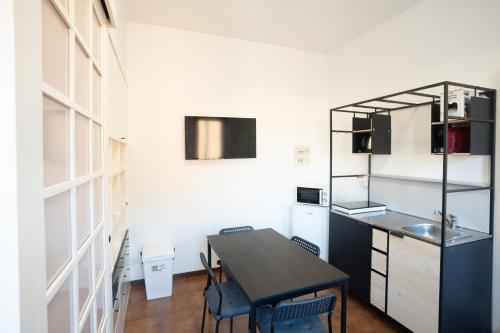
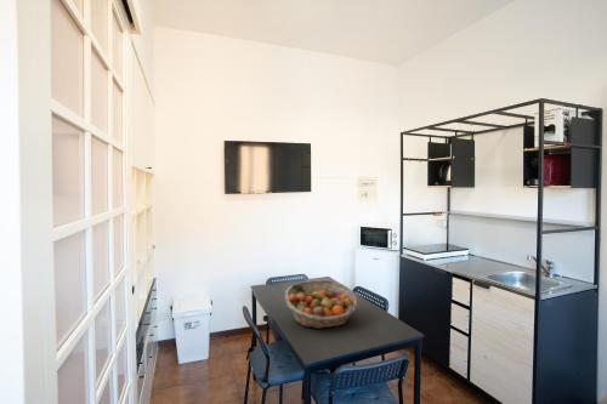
+ fruit basket (320, 302)
